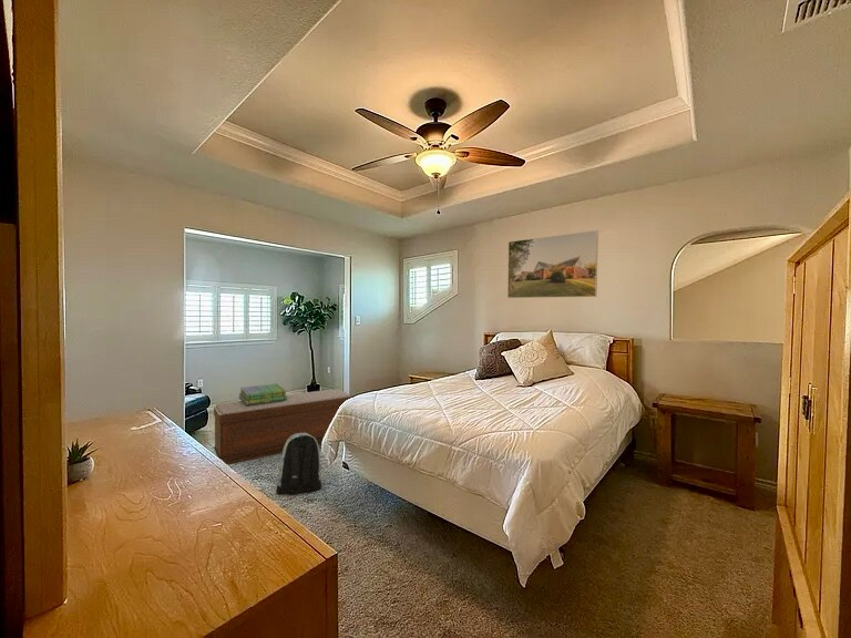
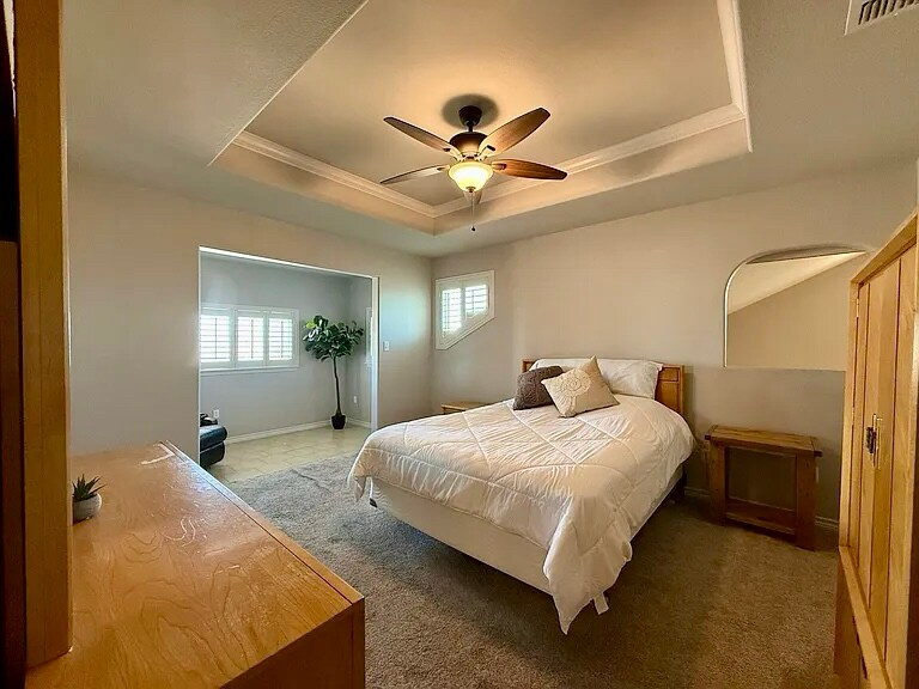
- backpack (299, 460)
- bench (287, 421)
- stack of books (263, 394)
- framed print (548, 267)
